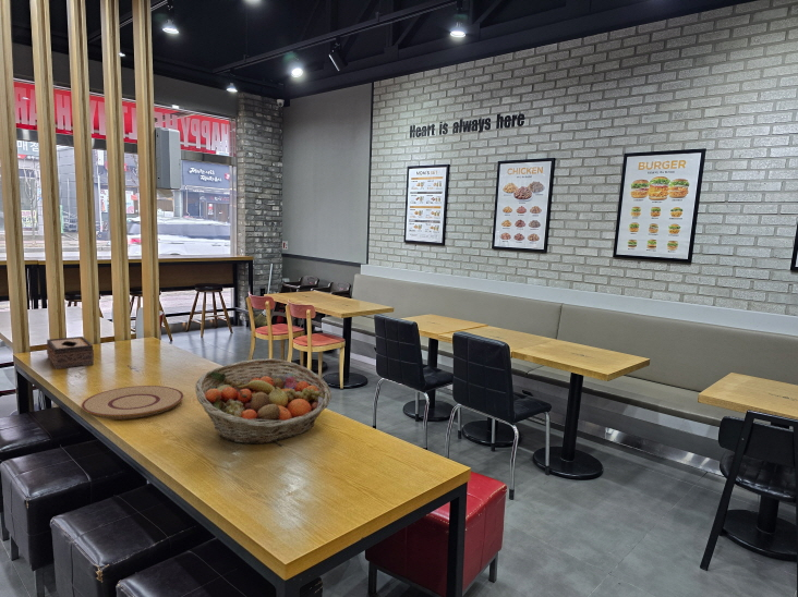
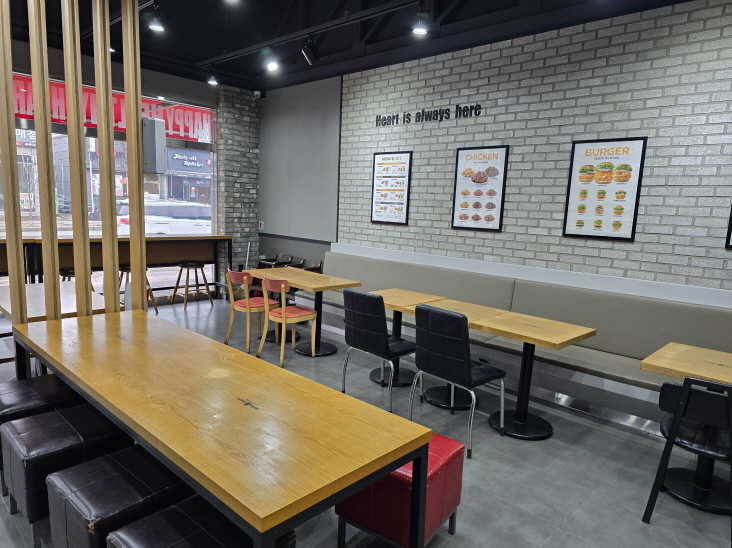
- tissue box (70, 352)
- plate (134, 401)
- fruit basket (265, 399)
